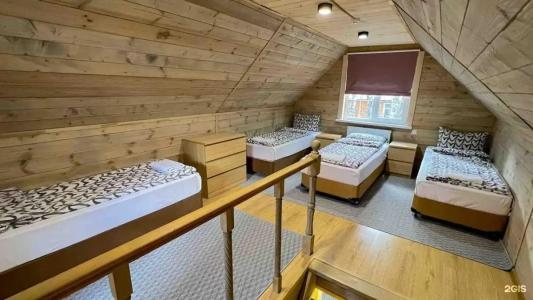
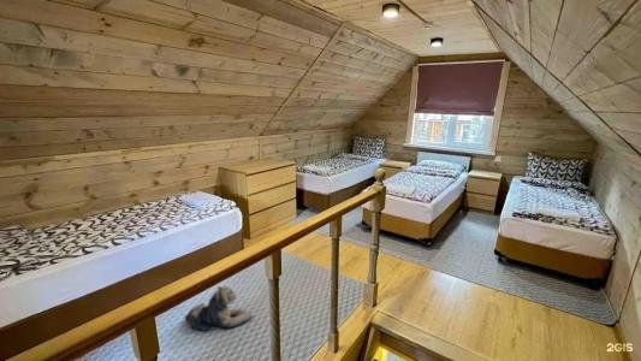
+ plush toy (218, 302)
